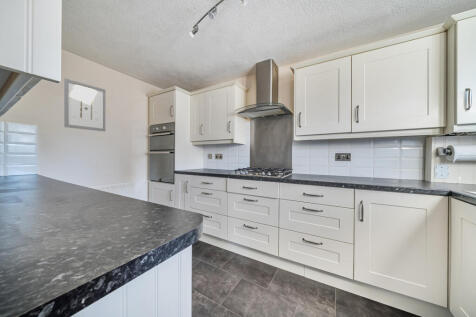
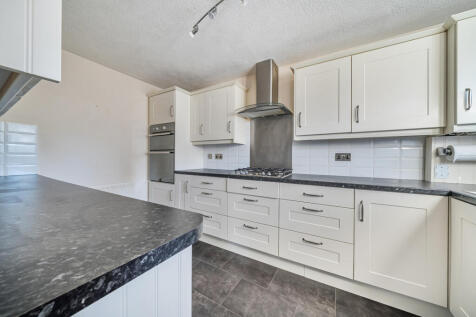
- wall art (86, 106)
